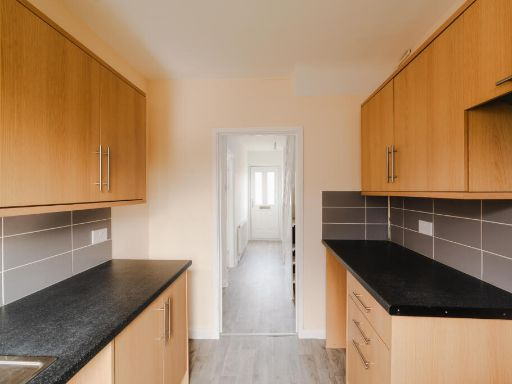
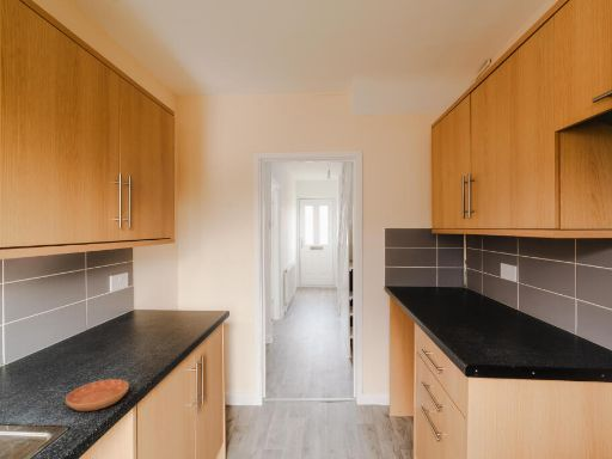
+ saucer (98, 394)
